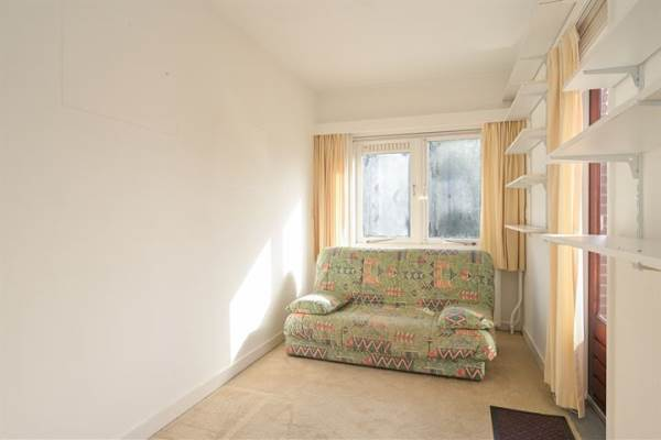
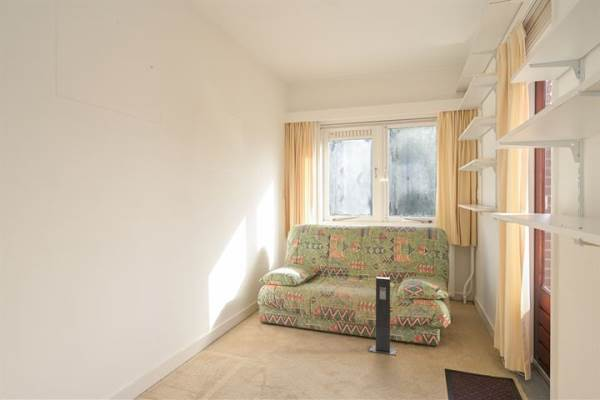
+ speaker (383, 314)
